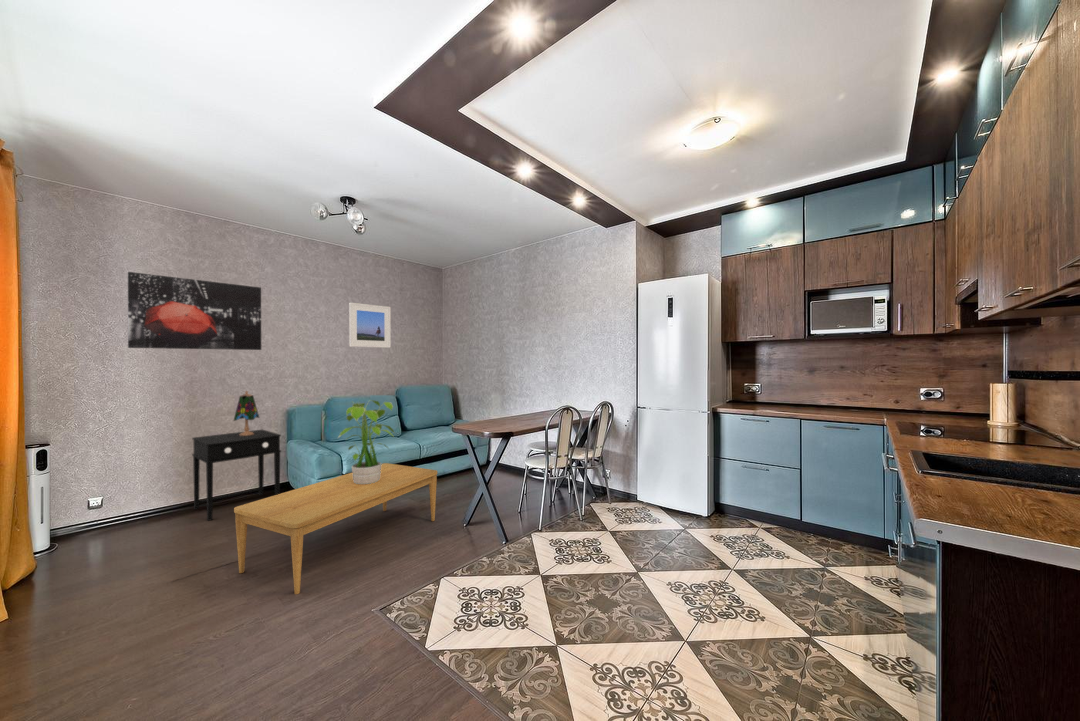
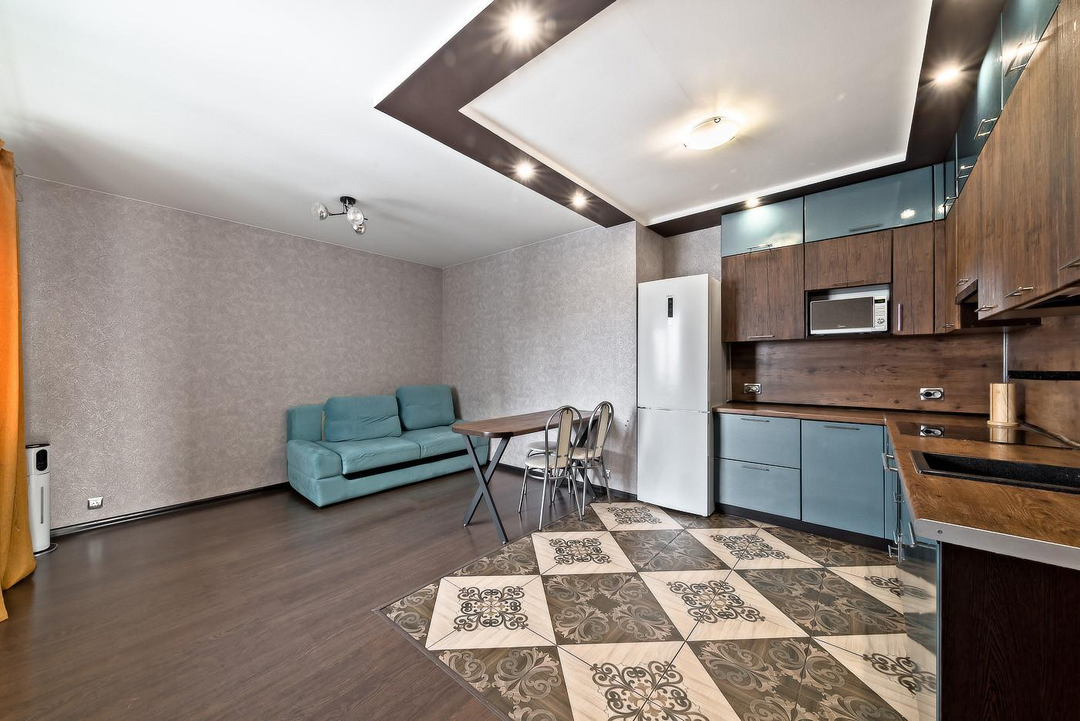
- table lamp (246, 412)
- potted plant (367, 440)
- side table (235, 459)
- coffee table (350, 514)
- wall art (200, 314)
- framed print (370, 326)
